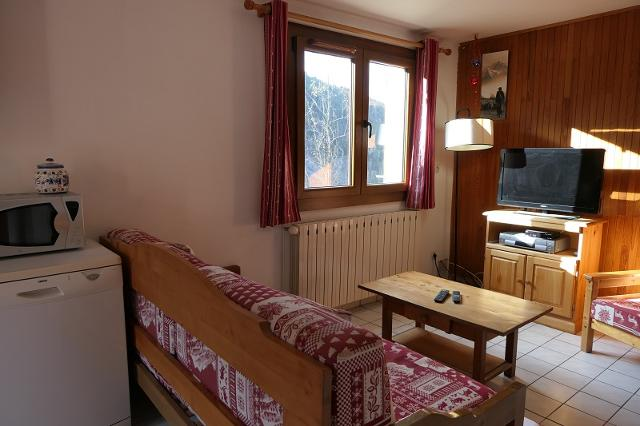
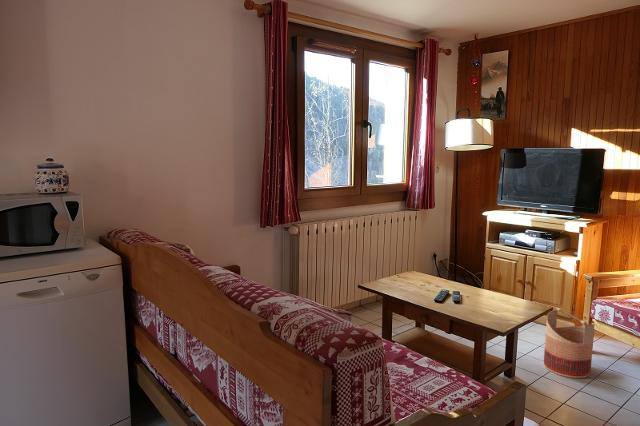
+ basket (568, 341)
